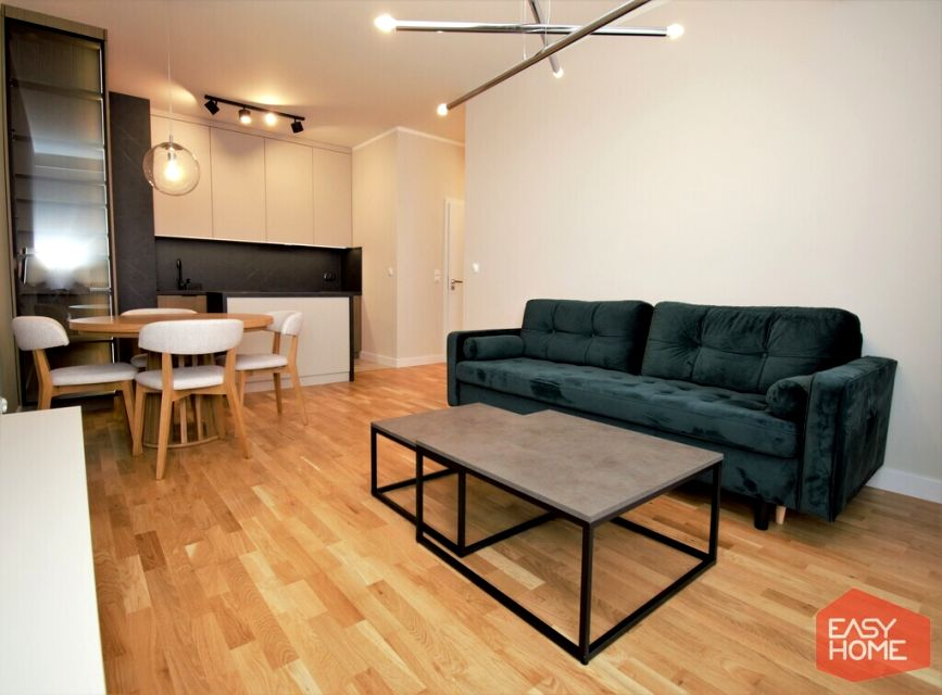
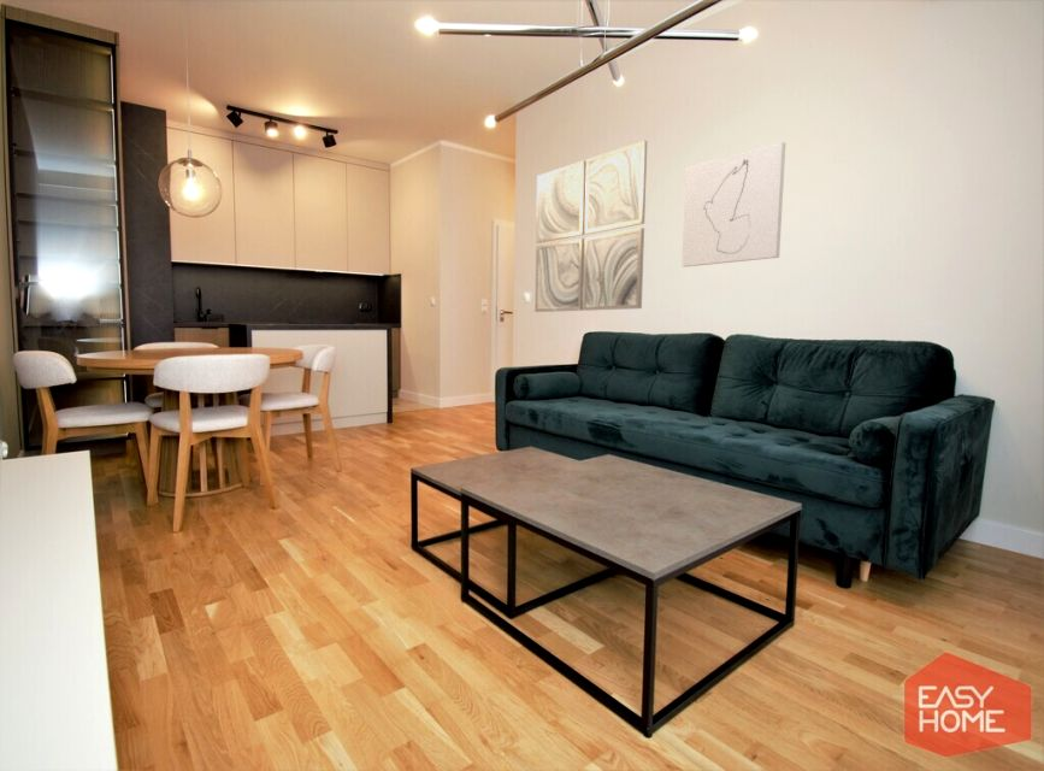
+ wall art (730, 210)
+ wall art (585, 237)
